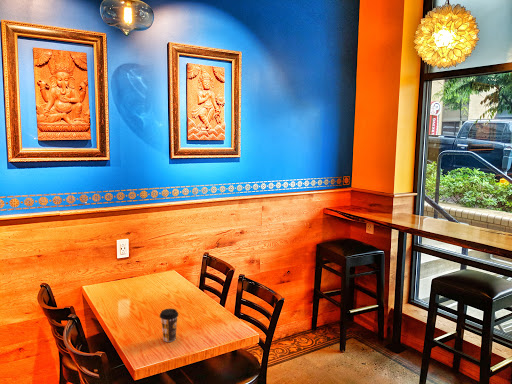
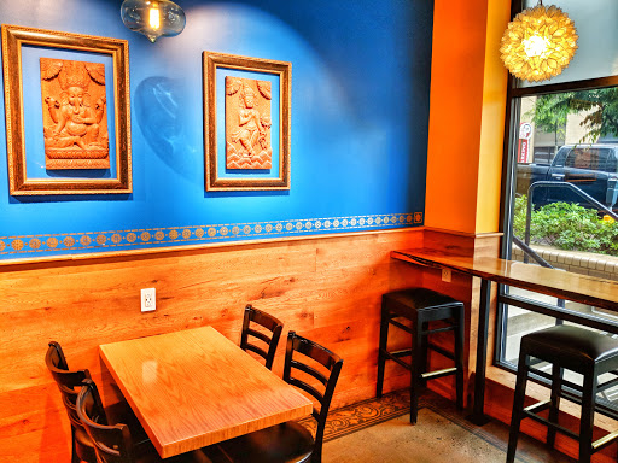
- coffee cup (169, 325)
